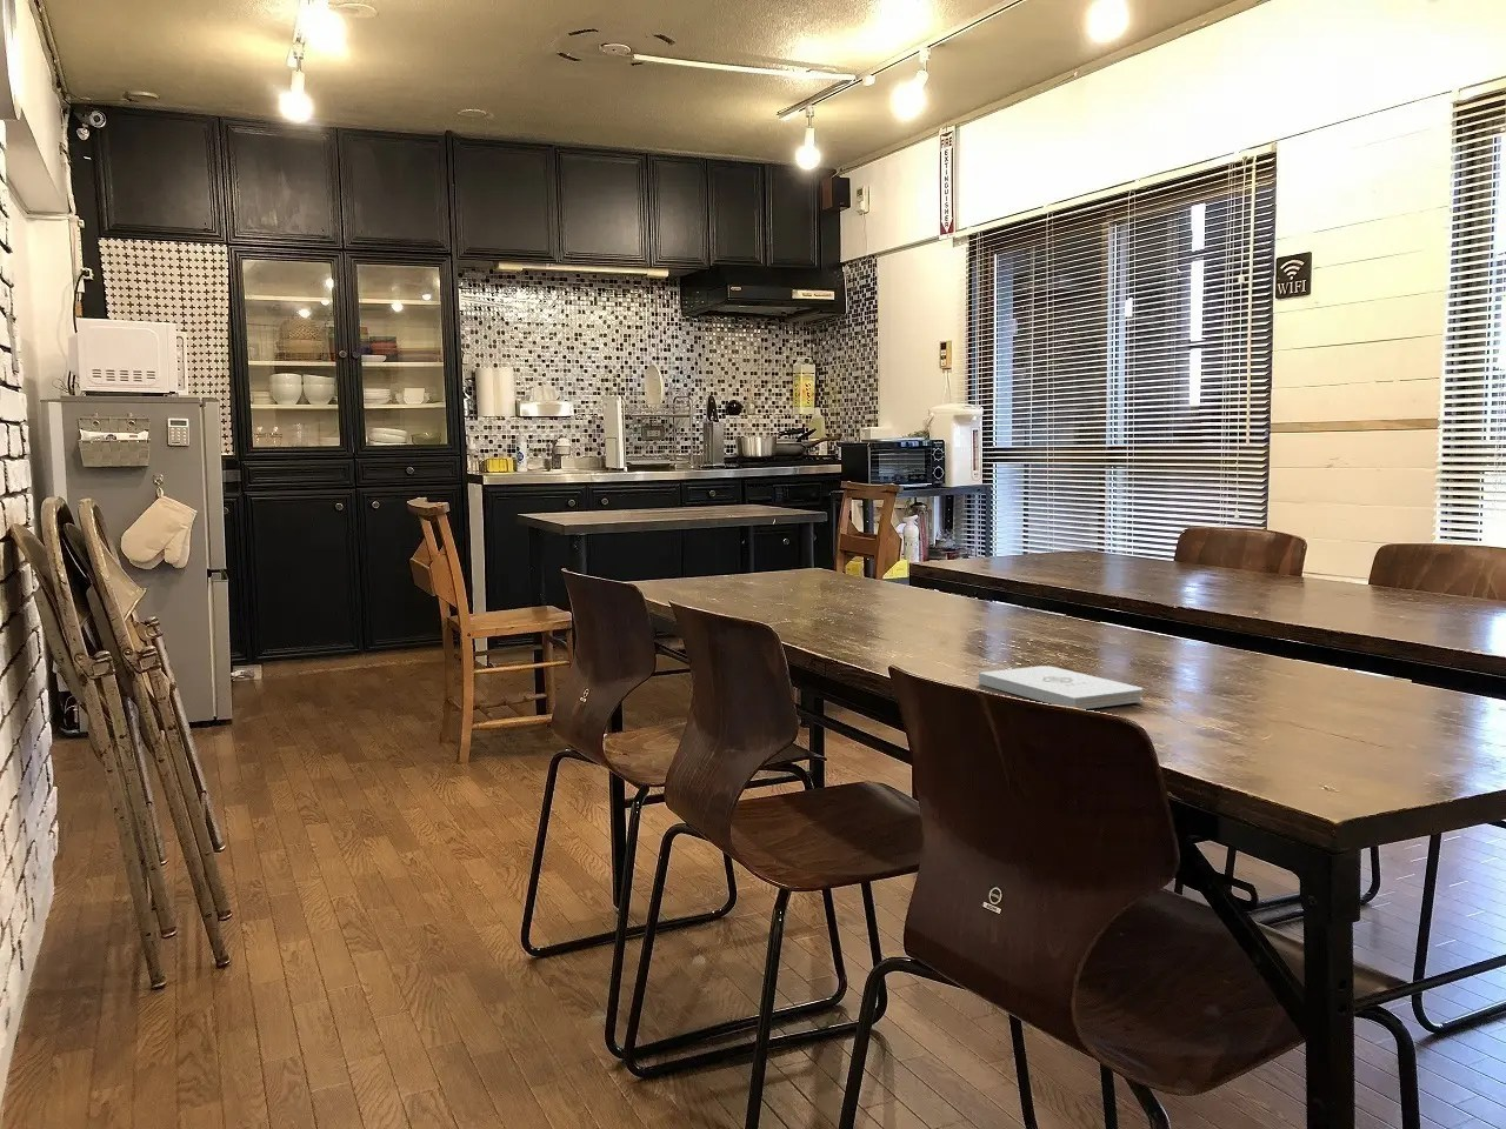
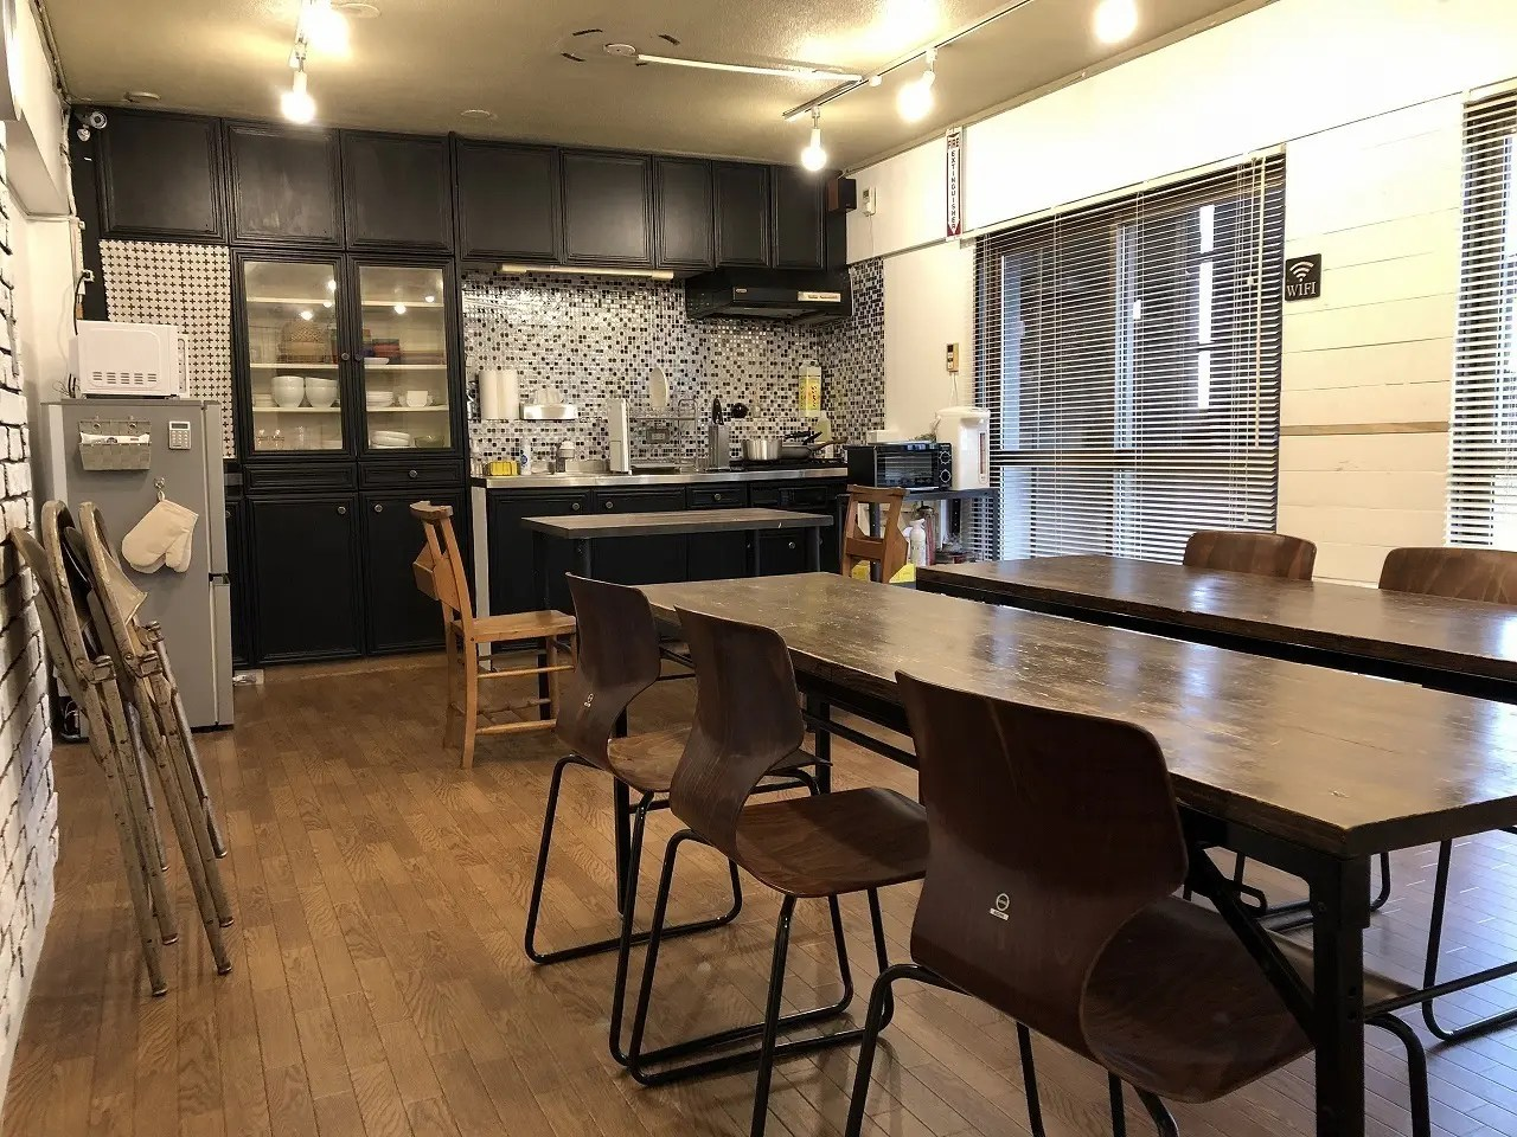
- notepad (1059, 685)
